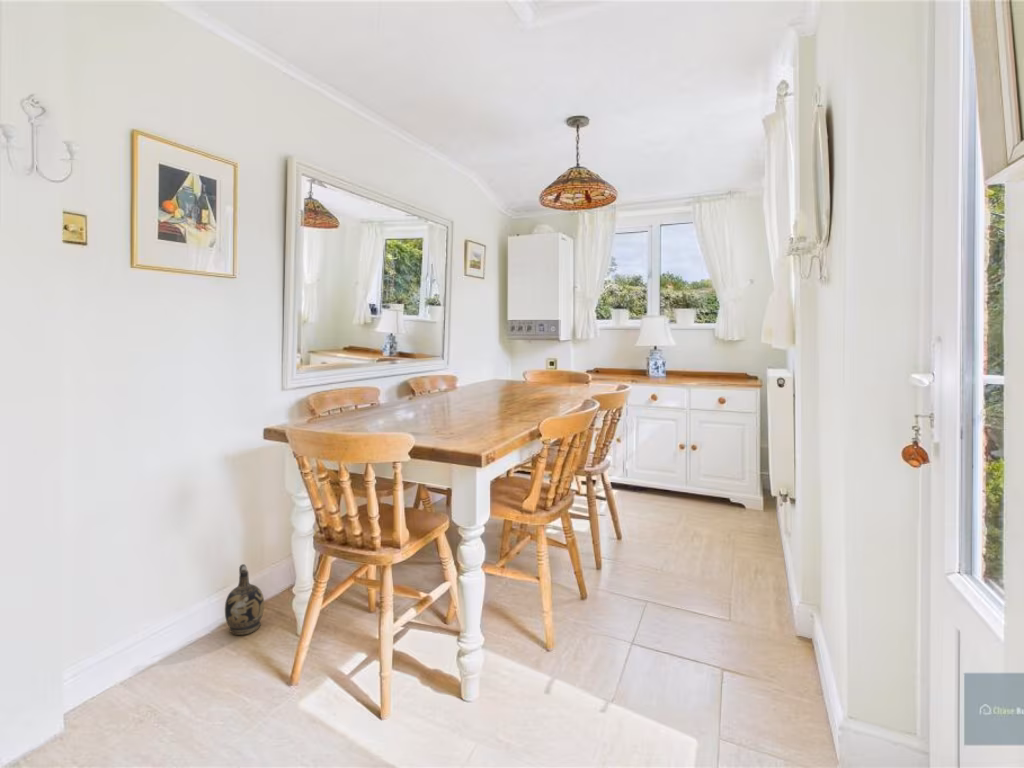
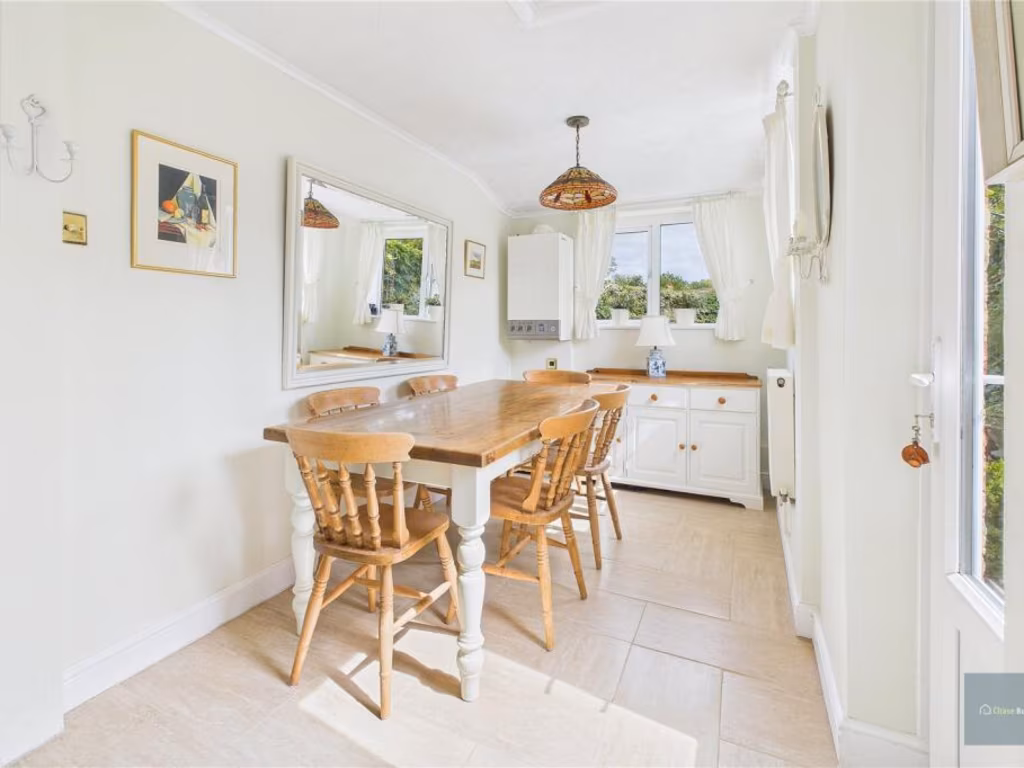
- ceramic jug (244, 597)
